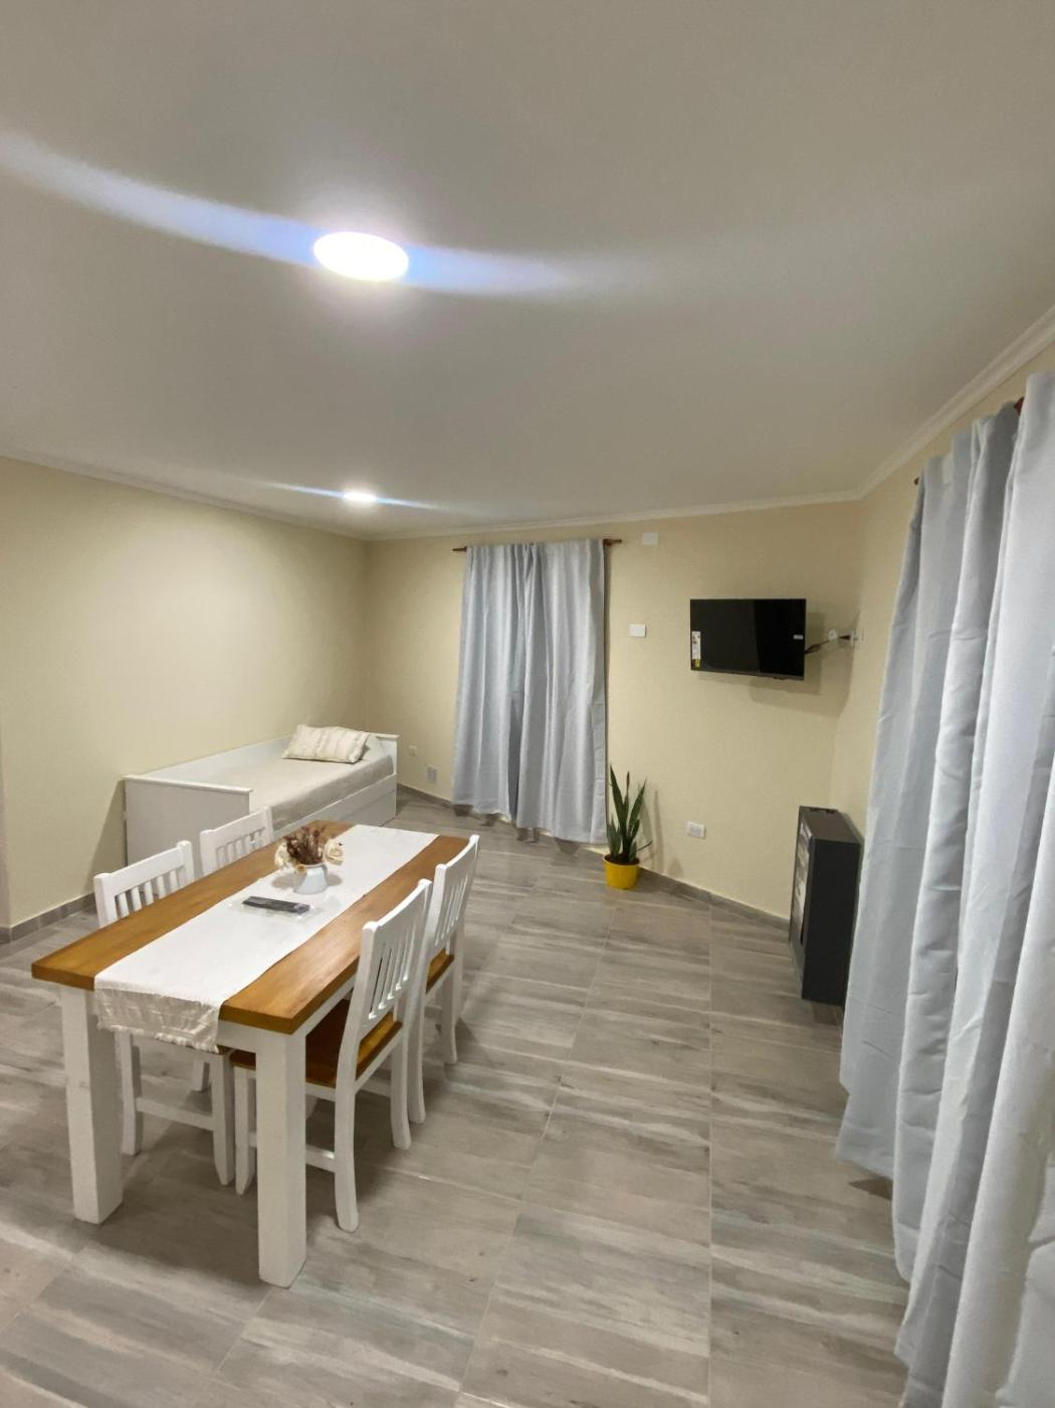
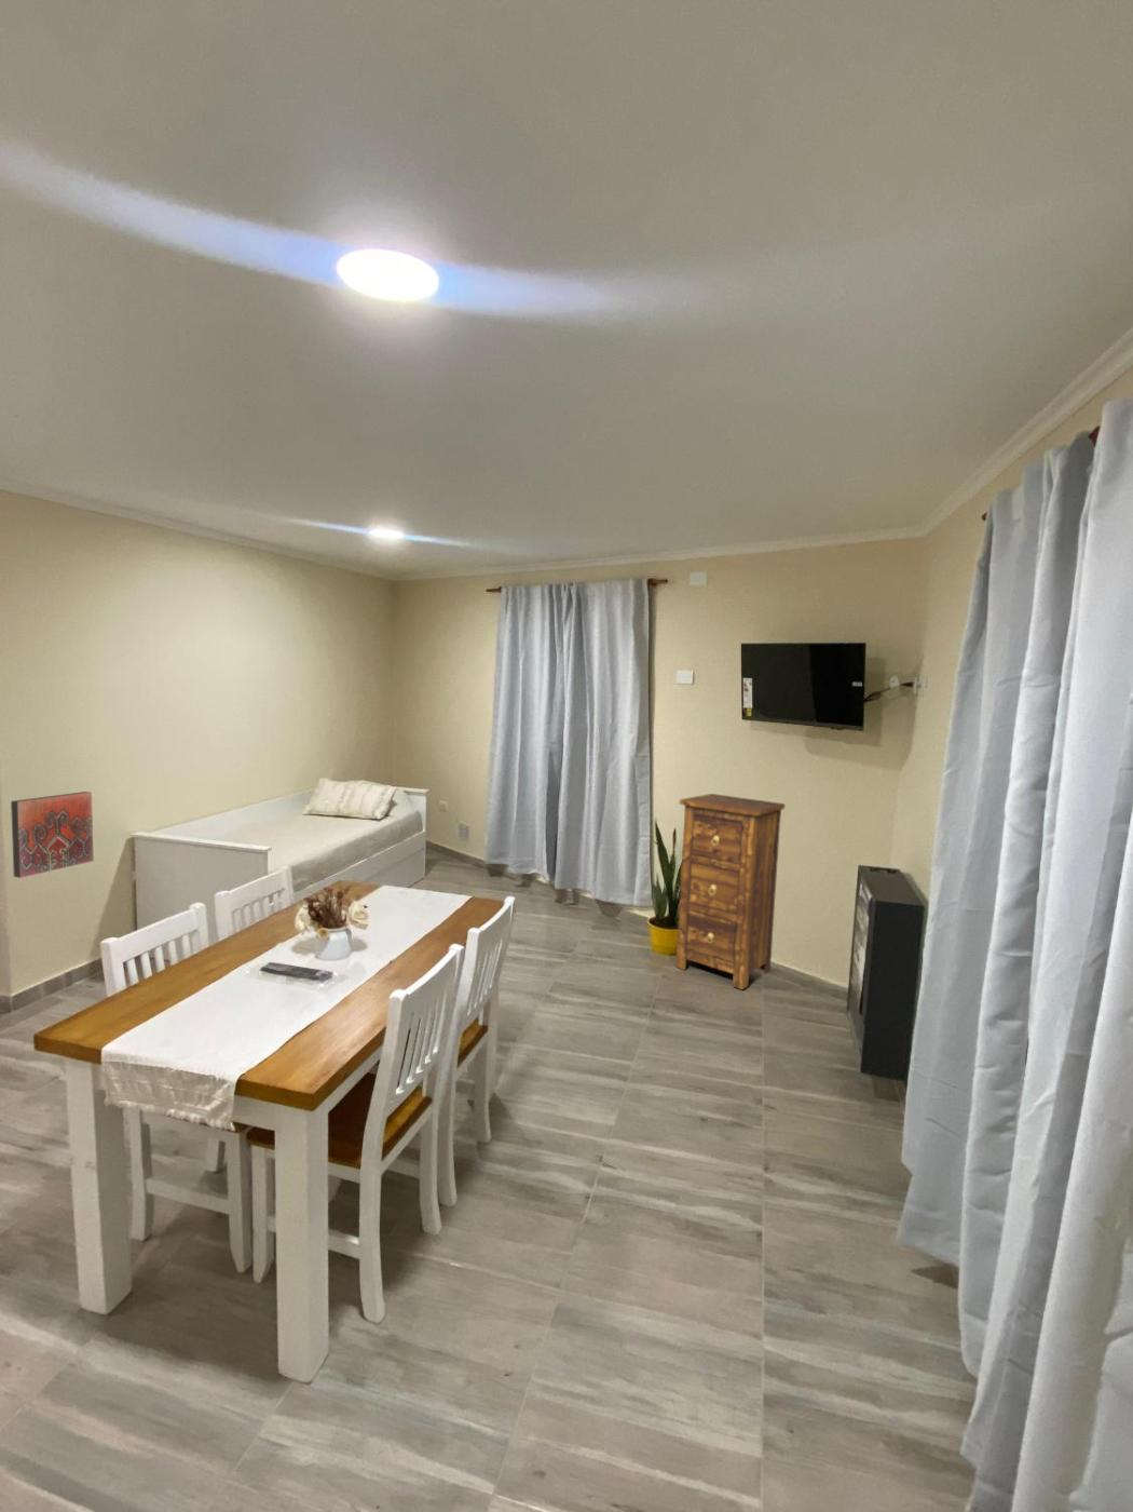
+ decorative tile (54, 832)
+ cabinet (726, 887)
